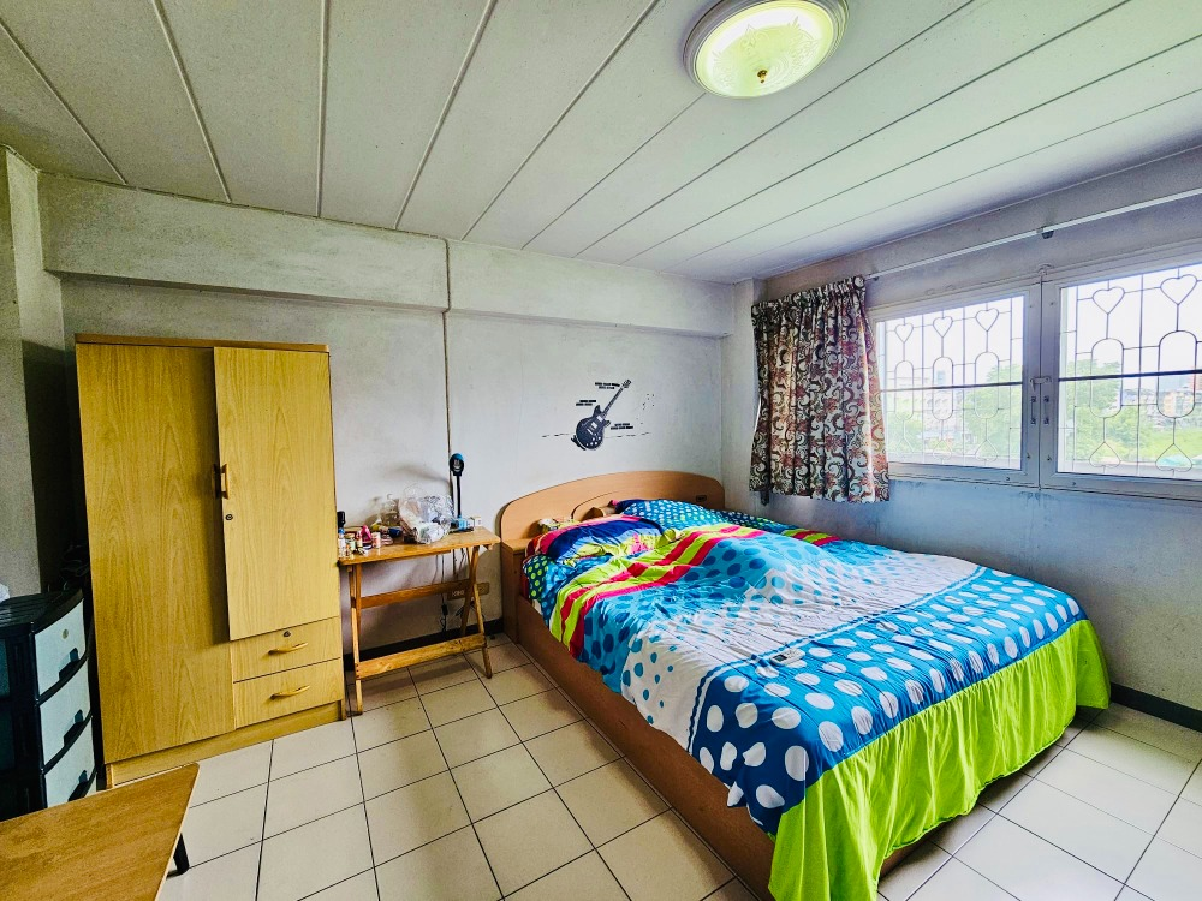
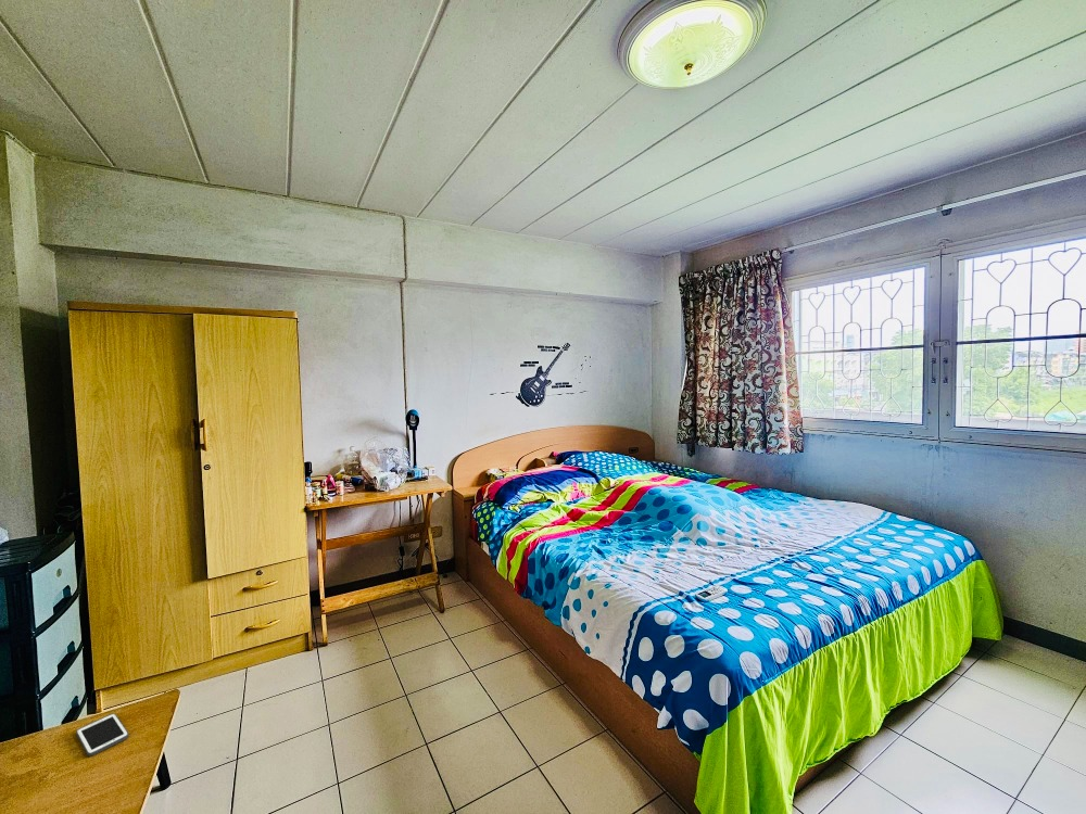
+ cell phone (102, 734)
